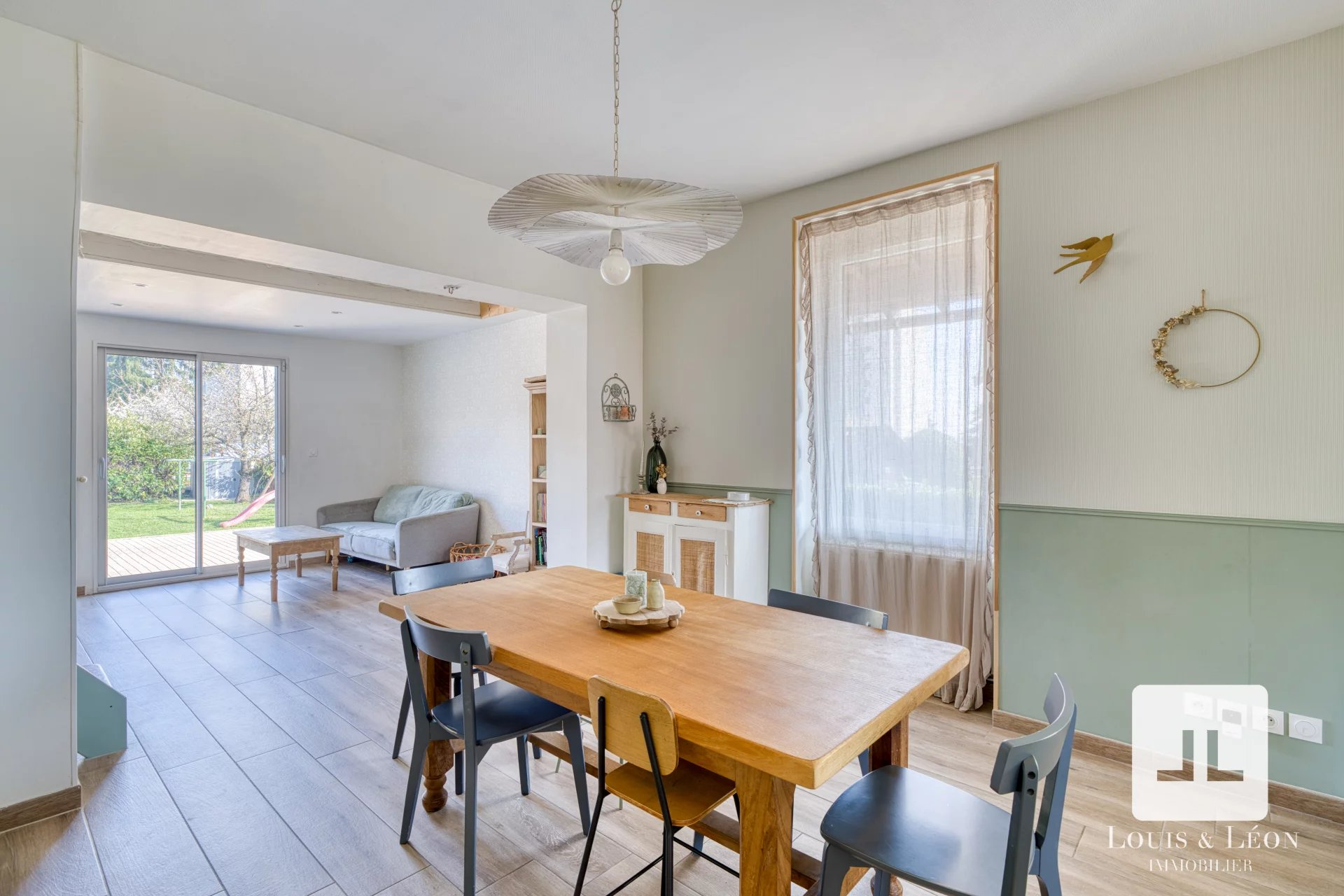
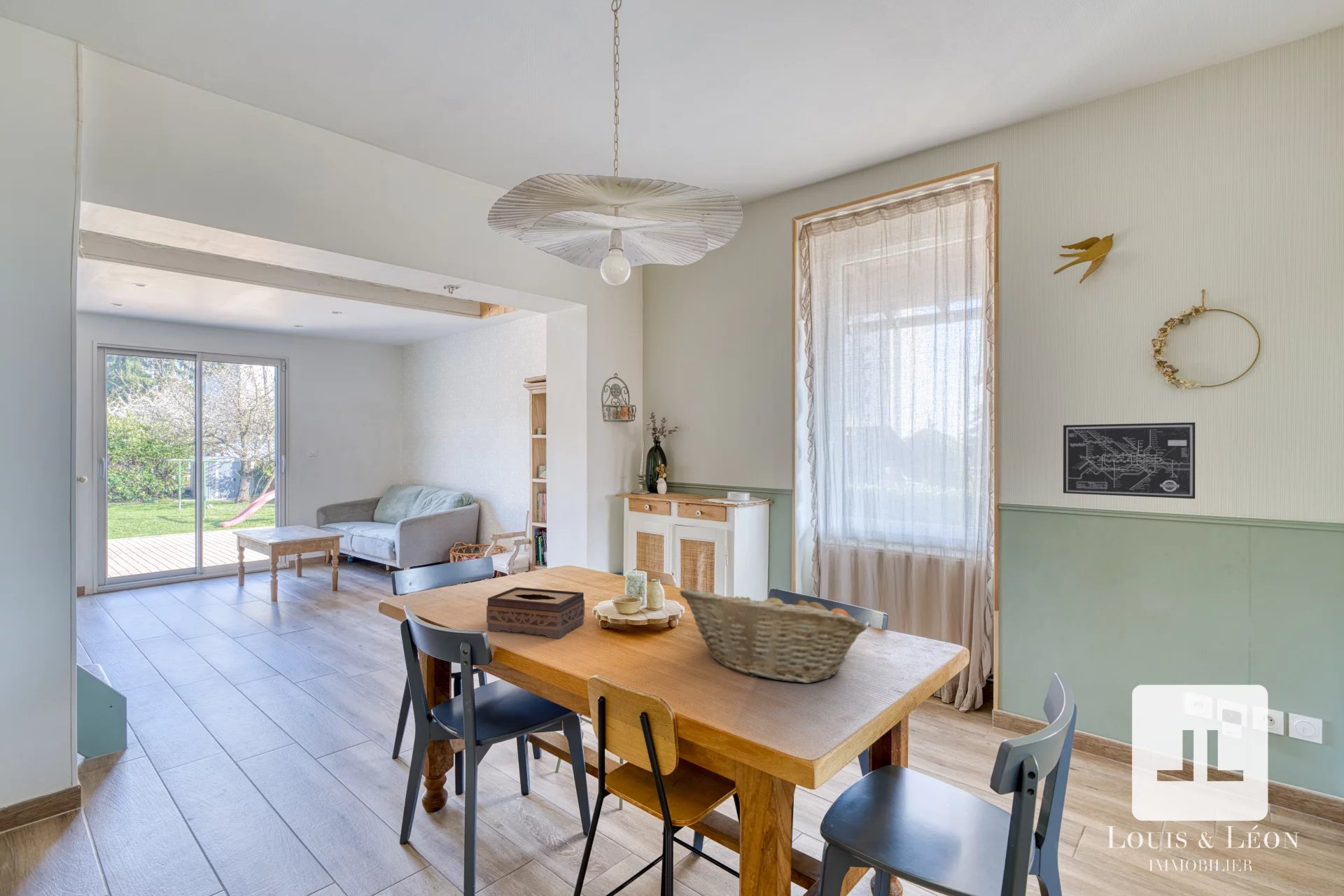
+ tissue box (536, 611)
+ wall art (1125, 459)
+ fruit basket (769, 623)
